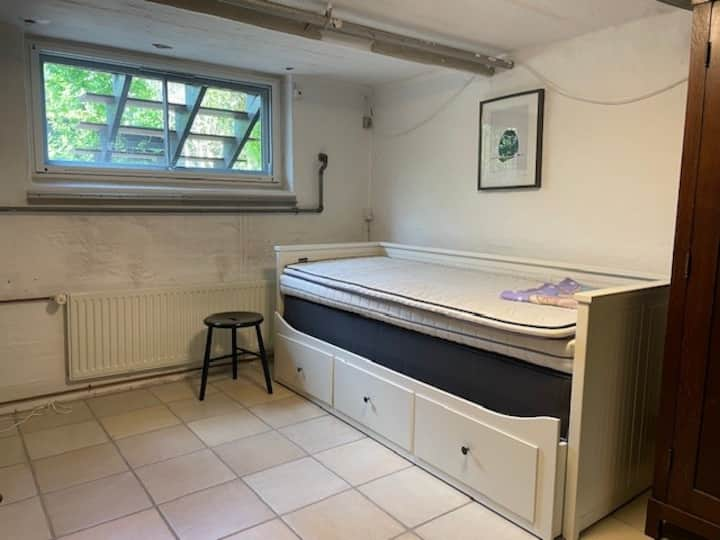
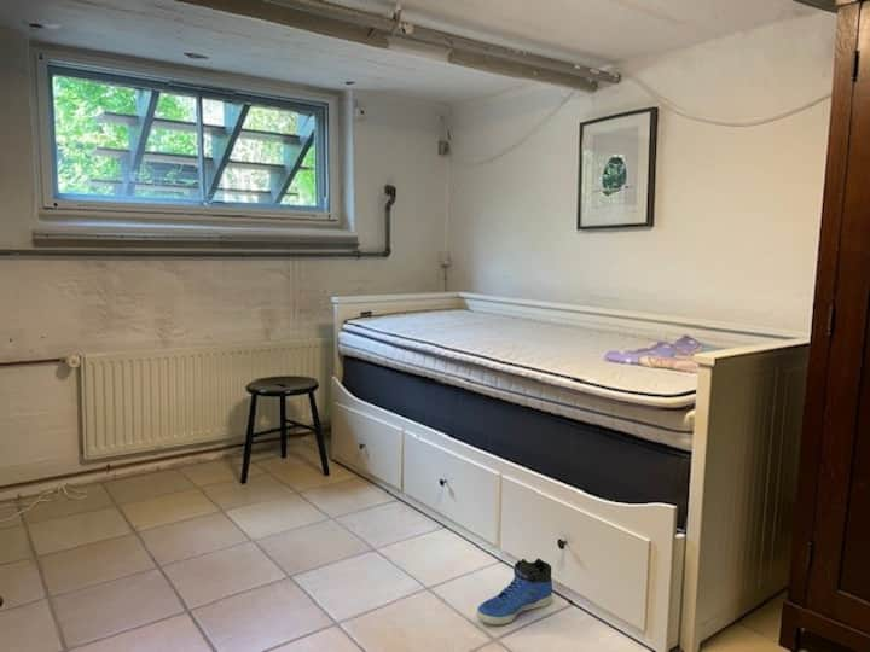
+ sneaker (515, 587)
